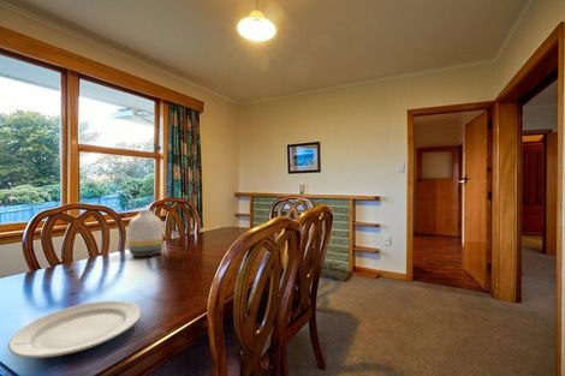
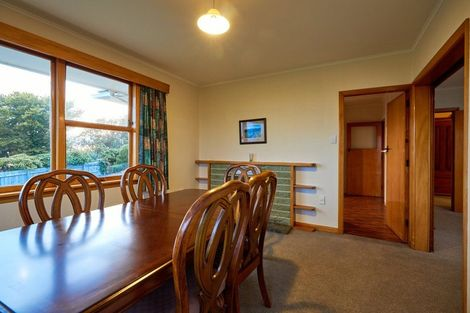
- vase (145, 232)
- chinaware (82, 328)
